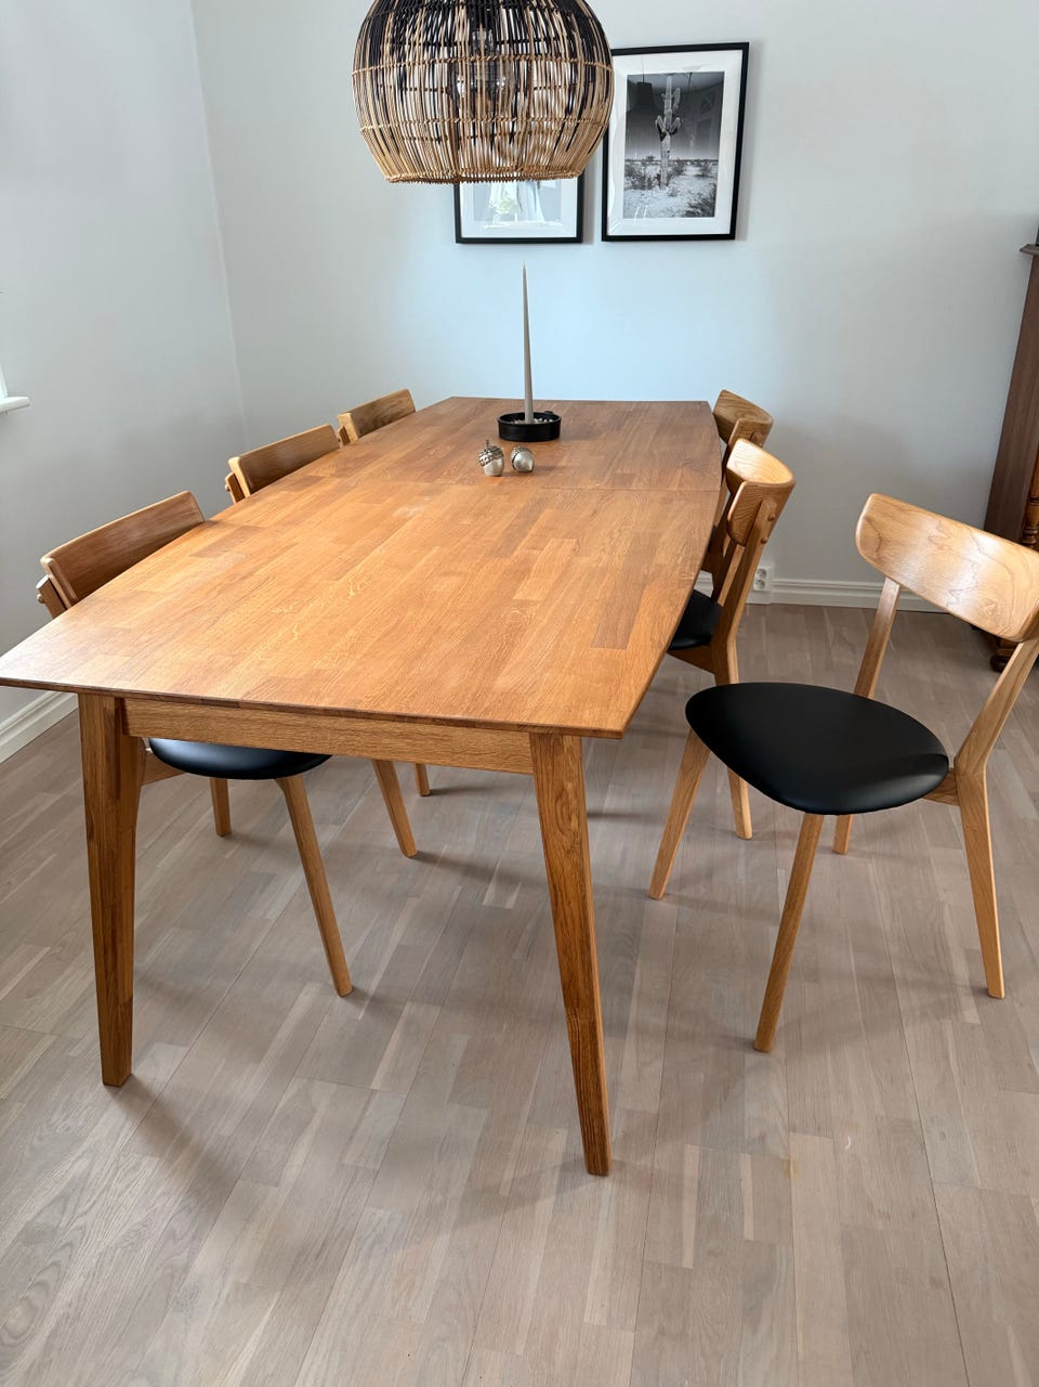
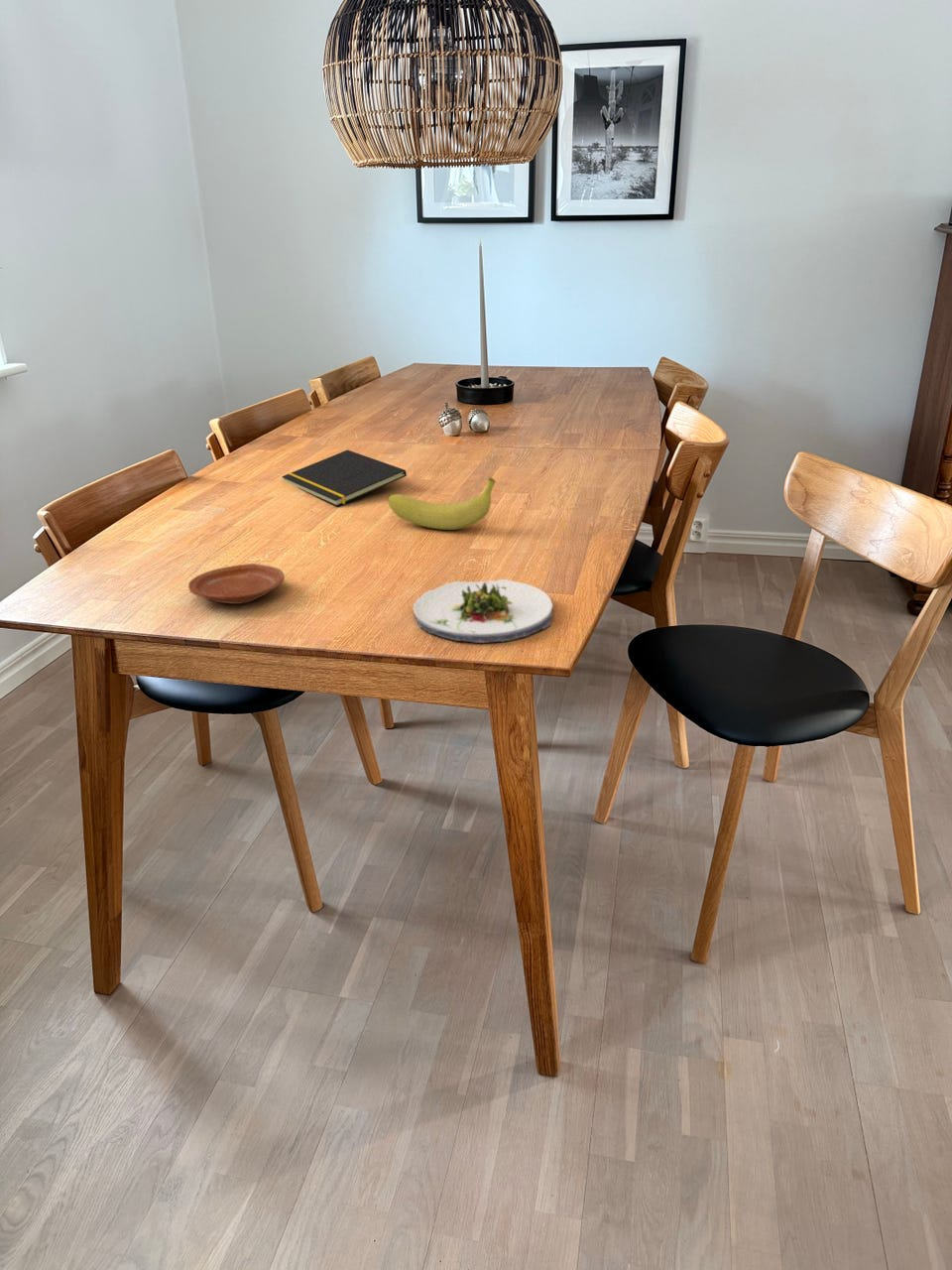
+ notepad (342, 476)
+ salad plate (483, 600)
+ plate (238, 588)
+ fruit (440, 504)
